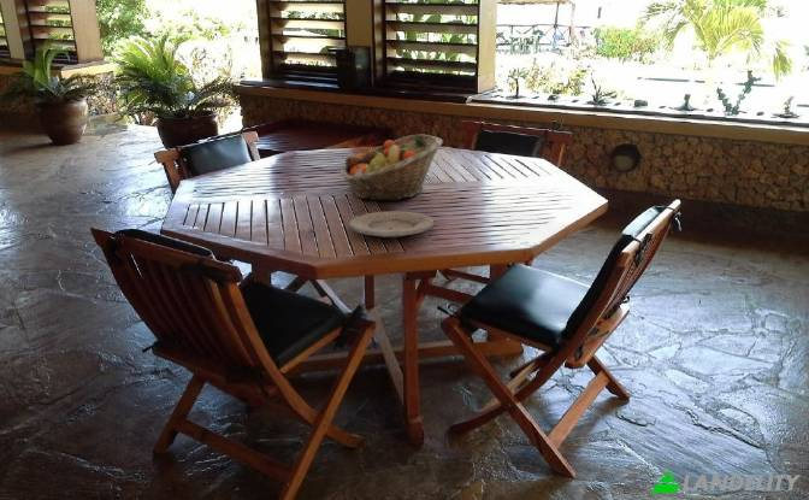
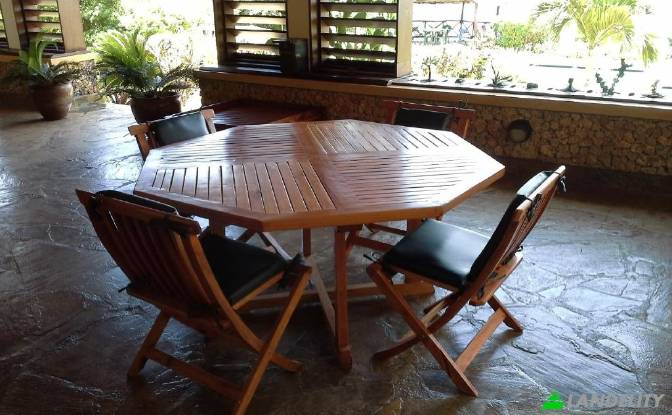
- fruit basket (391, 165)
- plate (391, 225)
